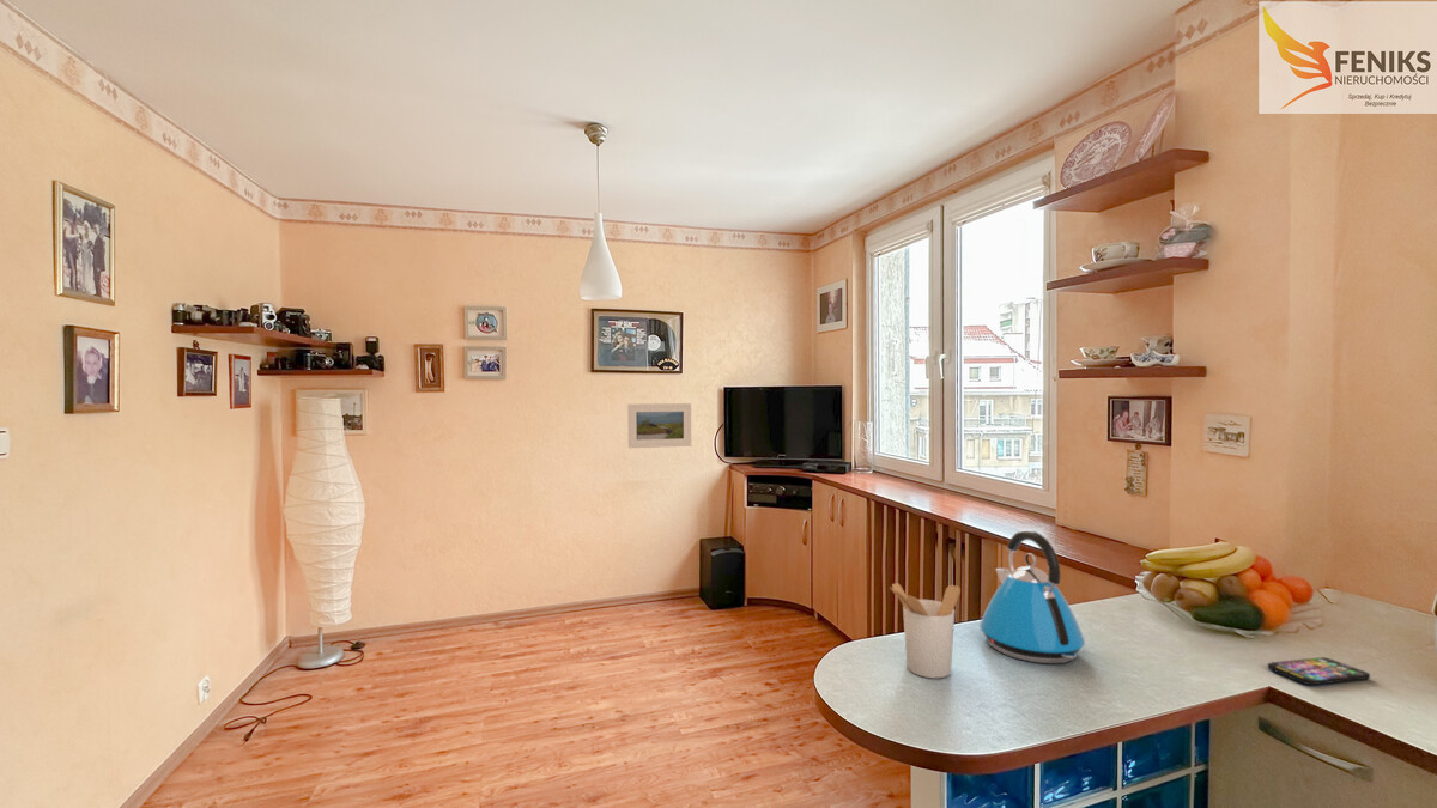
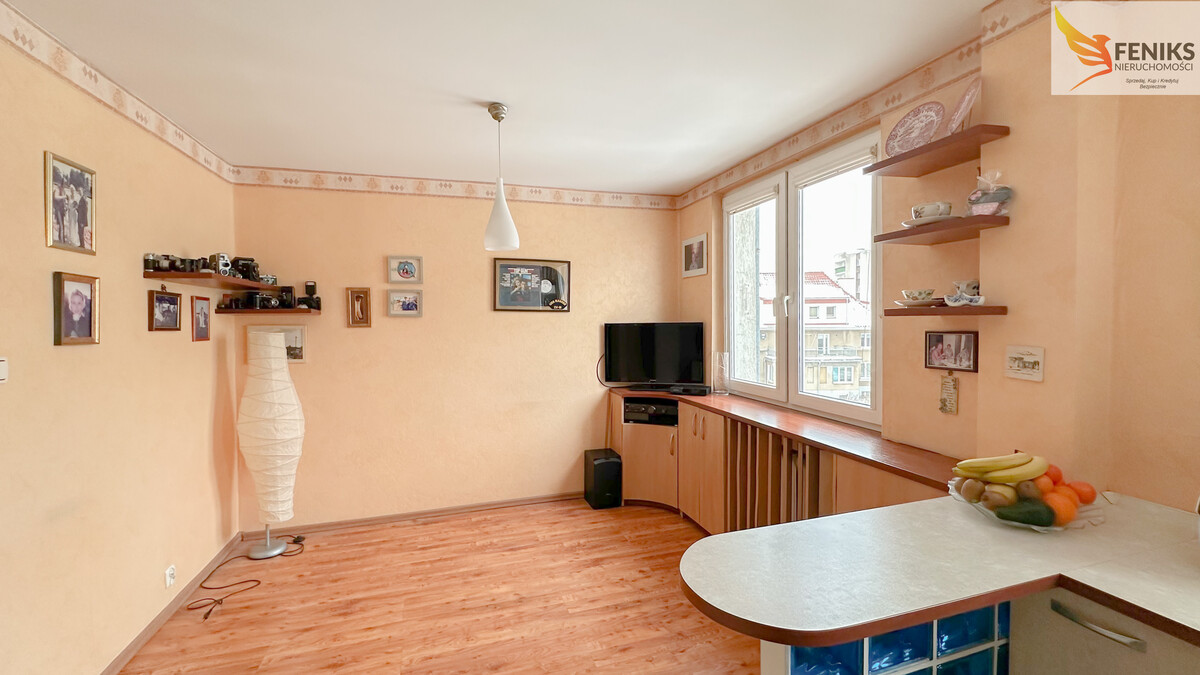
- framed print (660, 425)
- smartphone (1317, 670)
- utensil holder (921, 626)
- kettle (1032, 589)
